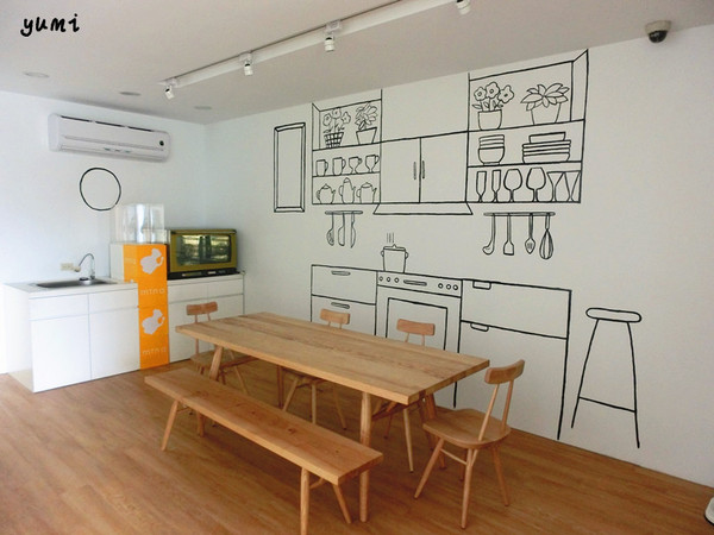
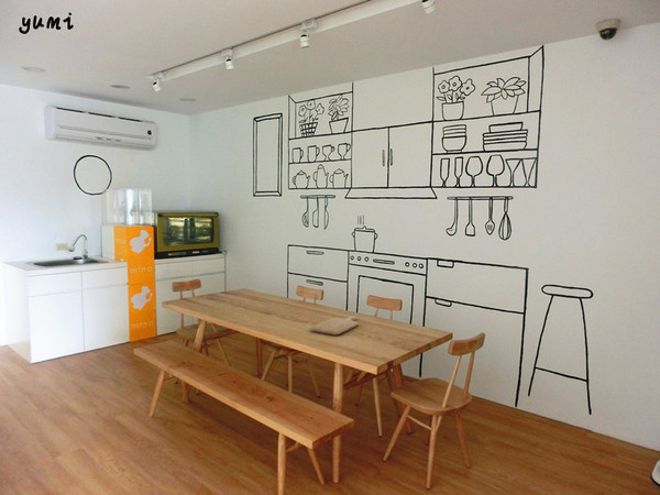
+ chopping board (339, 323)
